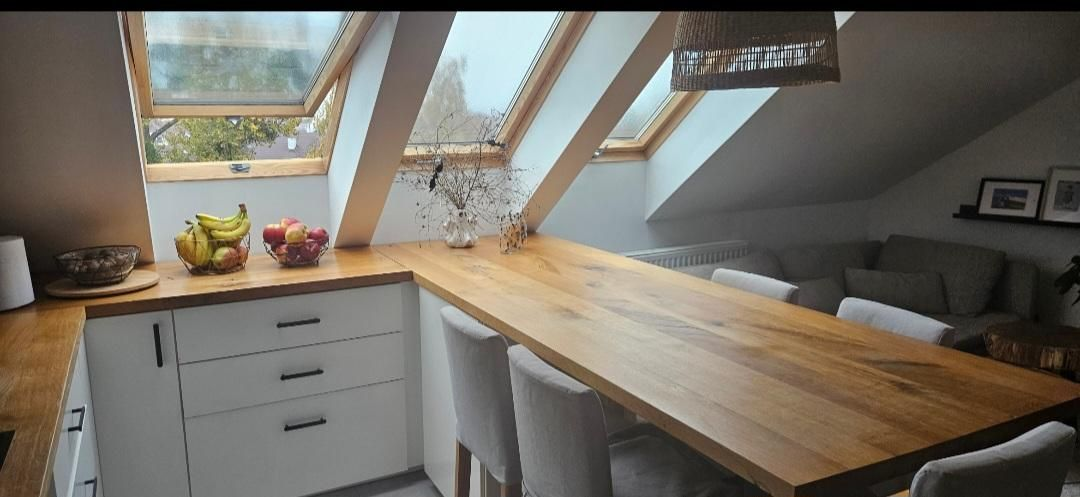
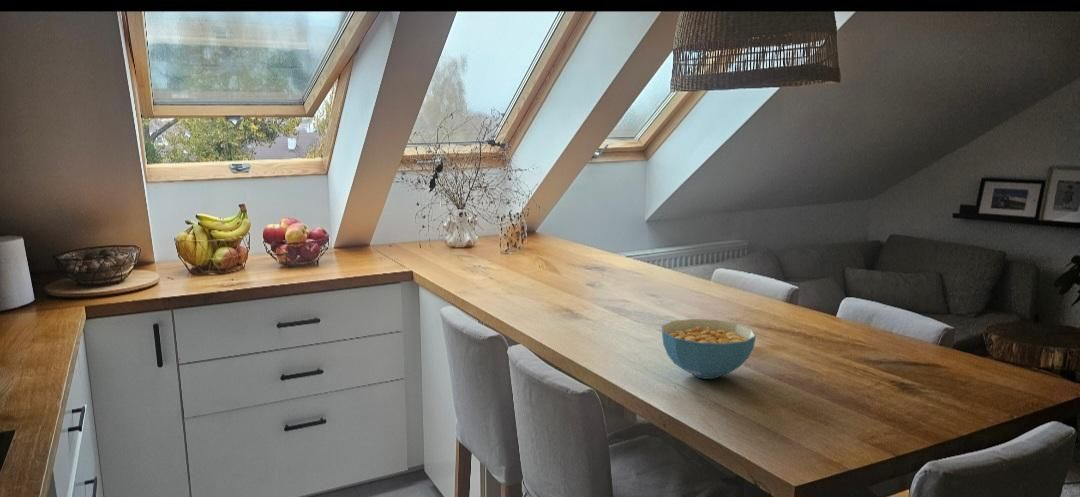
+ cereal bowl (706, 352)
